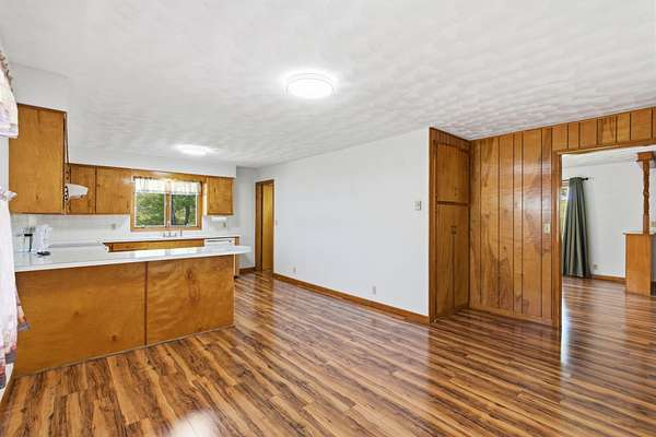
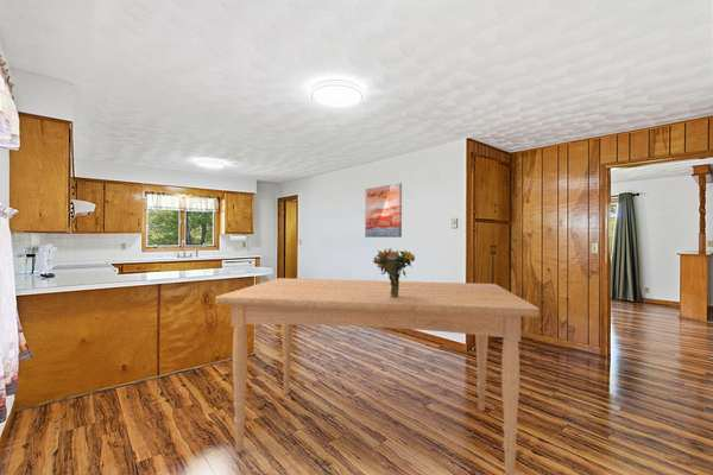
+ dining table (380, 327)
+ bouquet (392, 272)
+ wall art (381, 211)
